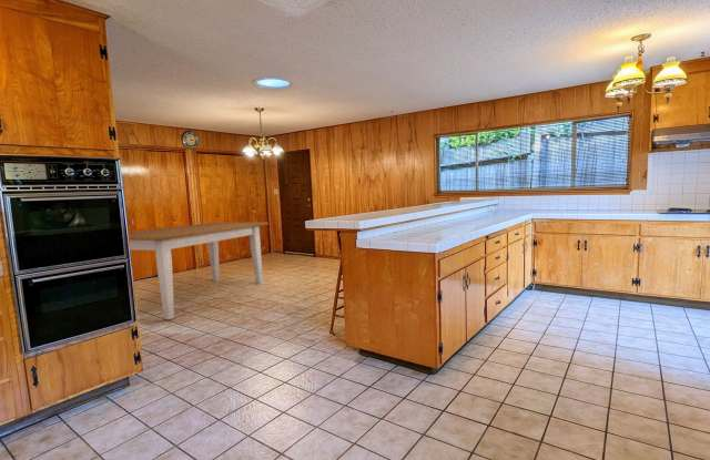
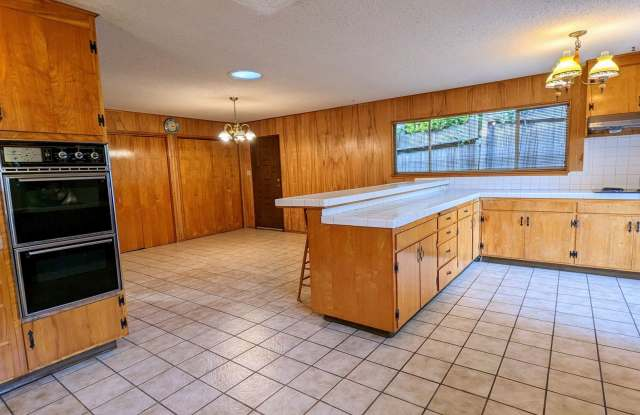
- table (210, 260)
